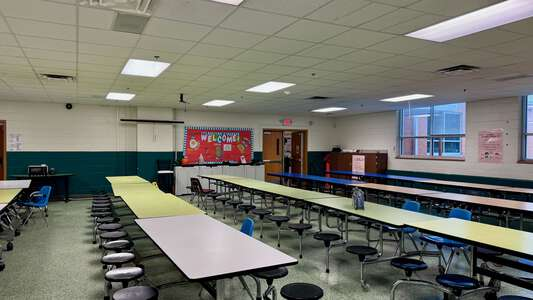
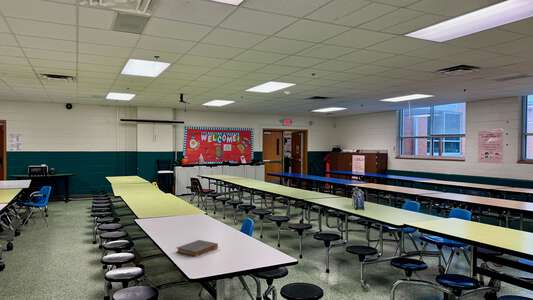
+ book (197, 247)
